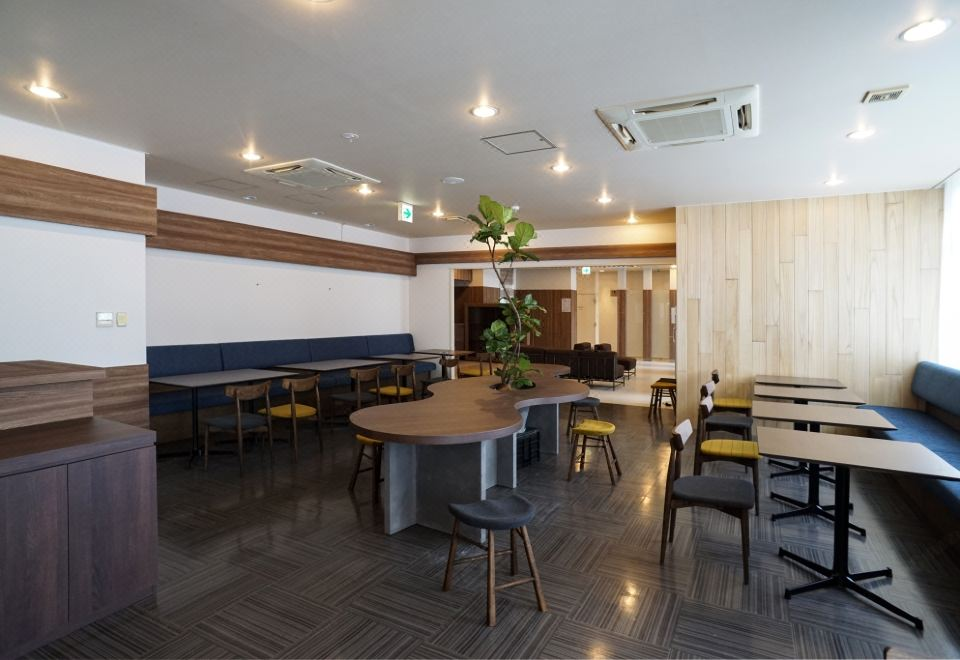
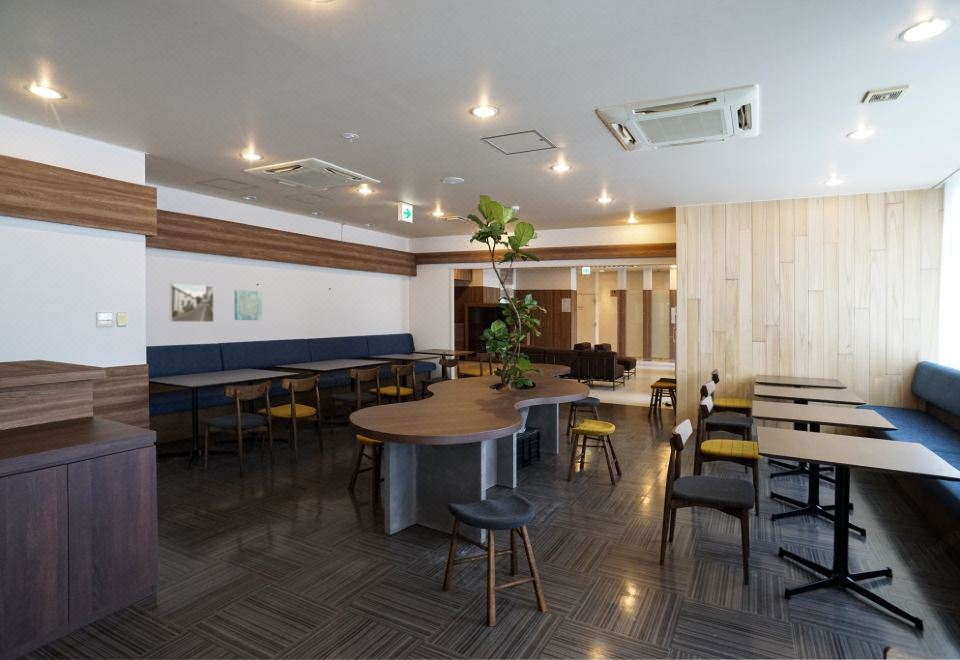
+ wall art (248, 305)
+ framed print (192, 303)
